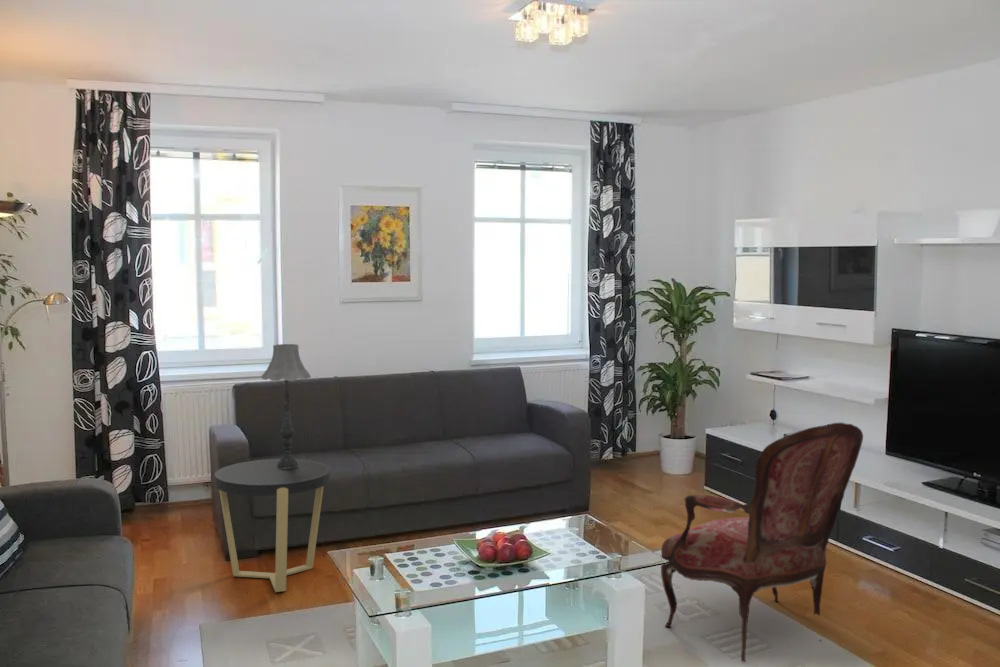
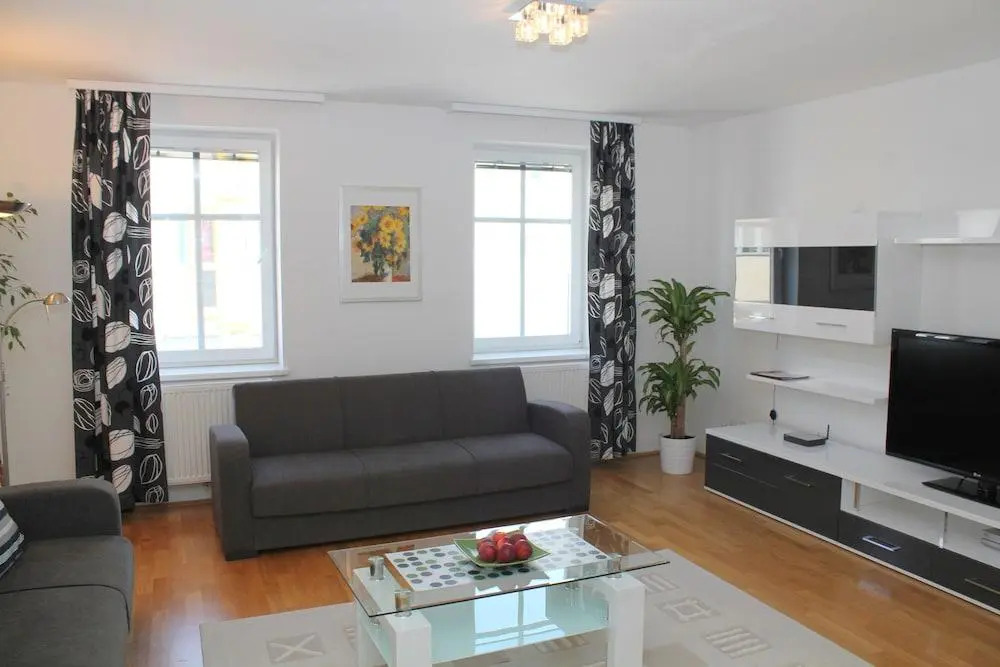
- side table (276, 524)
- armchair (755, 521)
- table lamp (287, 405)
